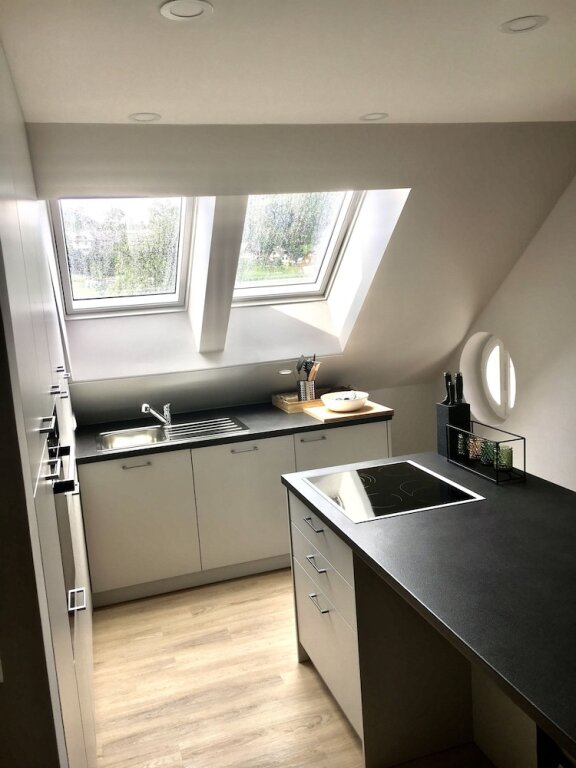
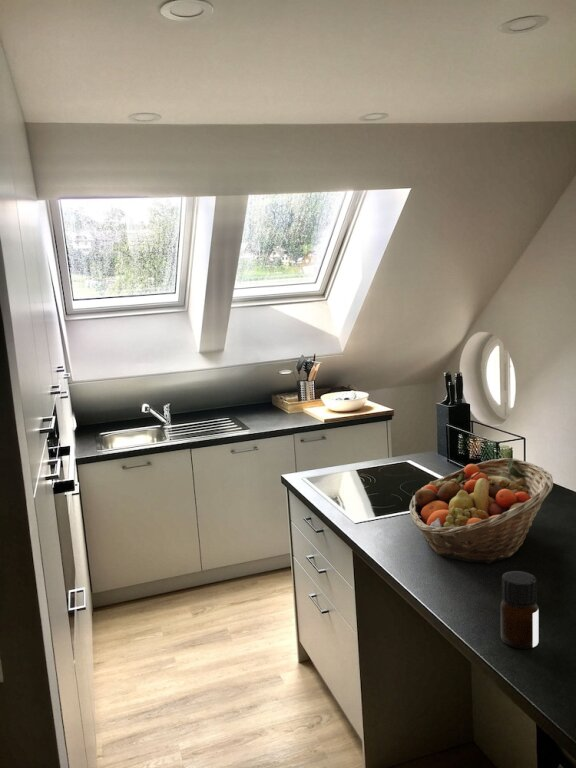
+ bottle (519, 608)
+ fruit basket (478, 505)
